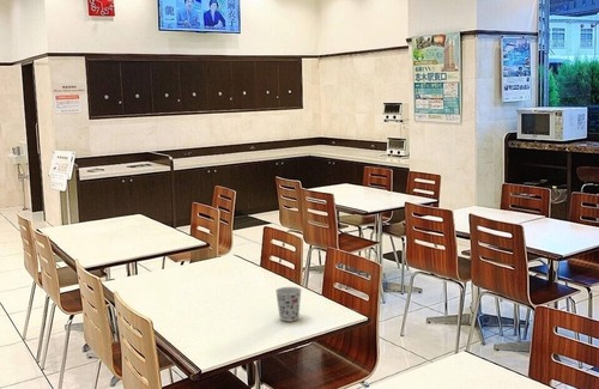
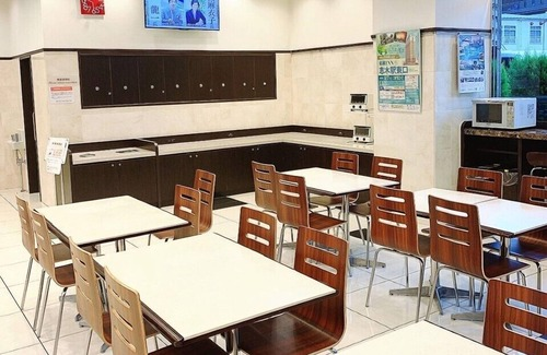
- cup (289, 304)
